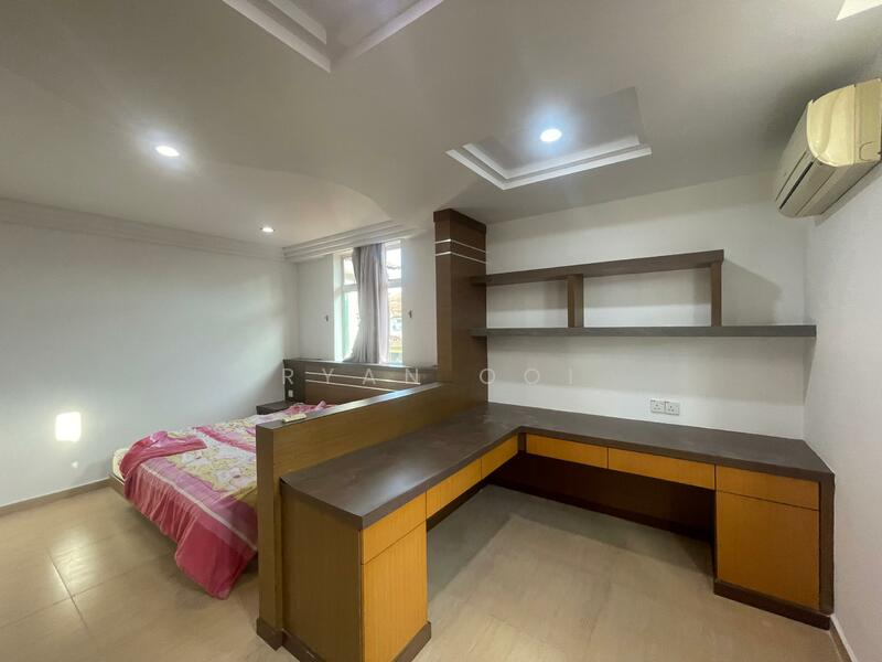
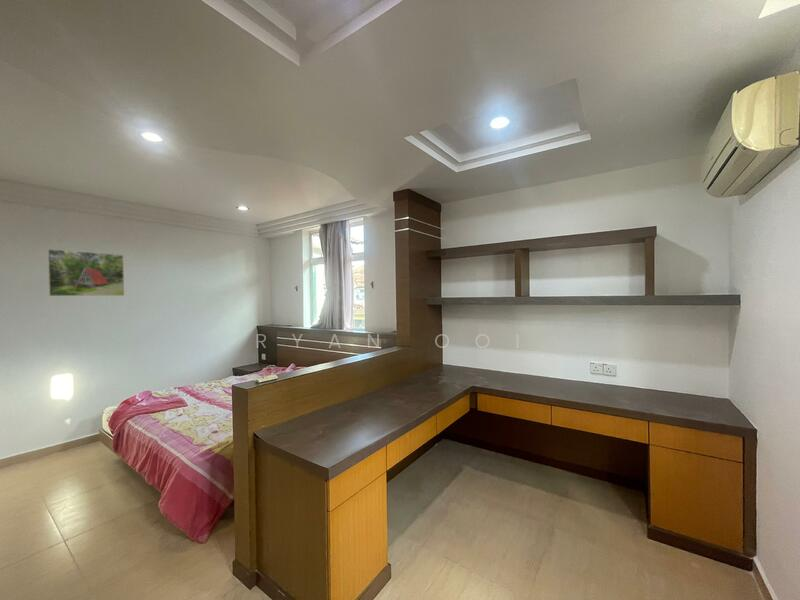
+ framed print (88, 274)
